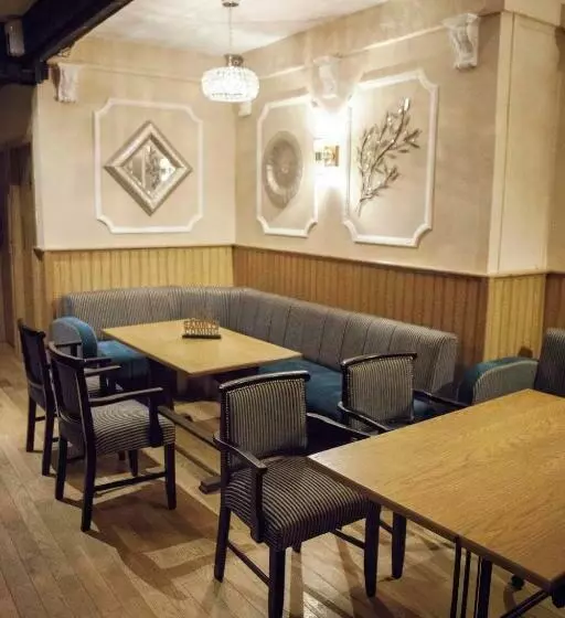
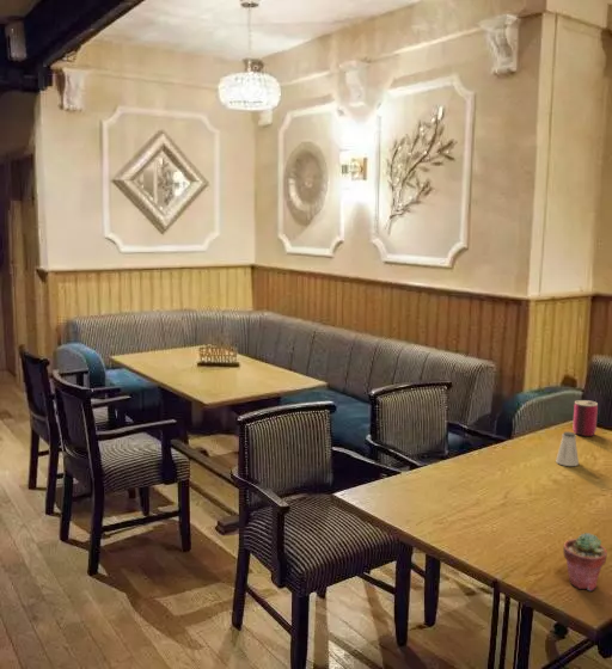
+ saltshaker (568, 447)
+ potted succulent (585, 558)
+ can (585, 418)
